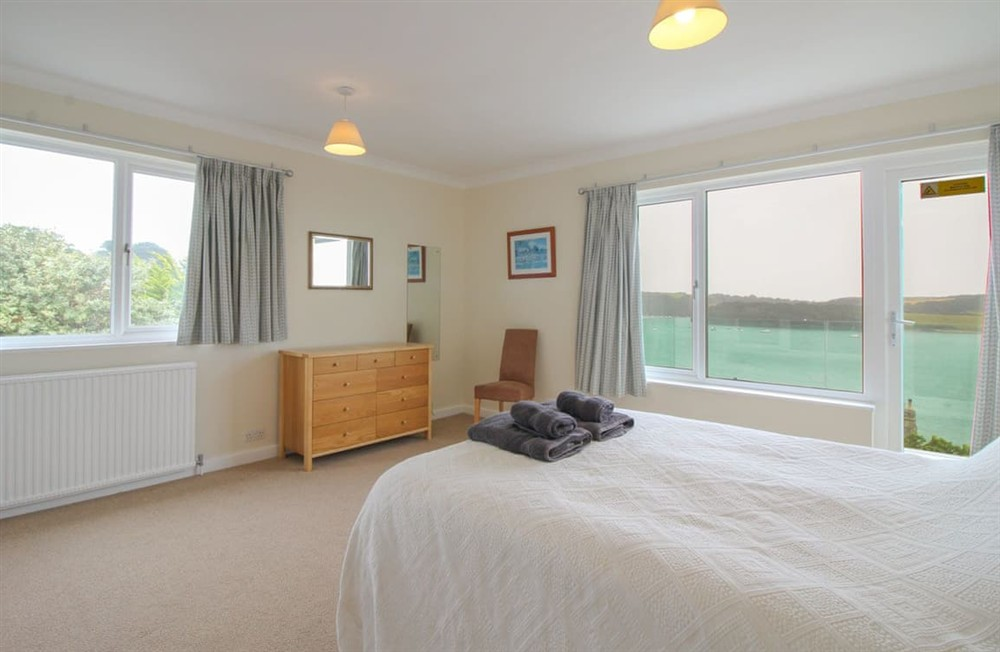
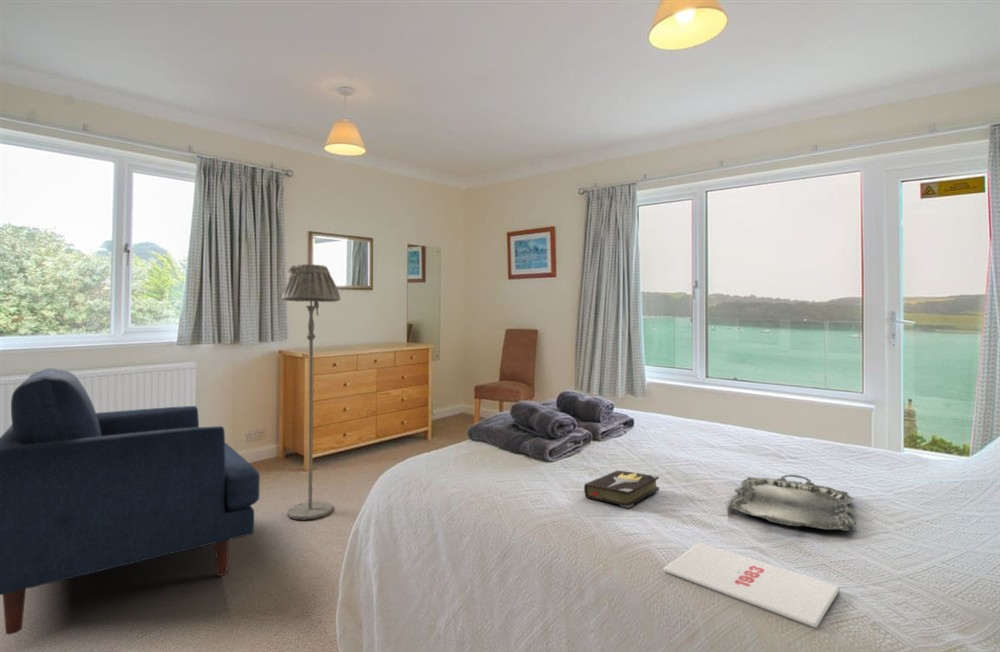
+ chair (135, 469)
+ floor lamp (311, 388)
+ hardback book (622, 485)
+ serving tray (791, 500)
+ magazine (748, 578)
